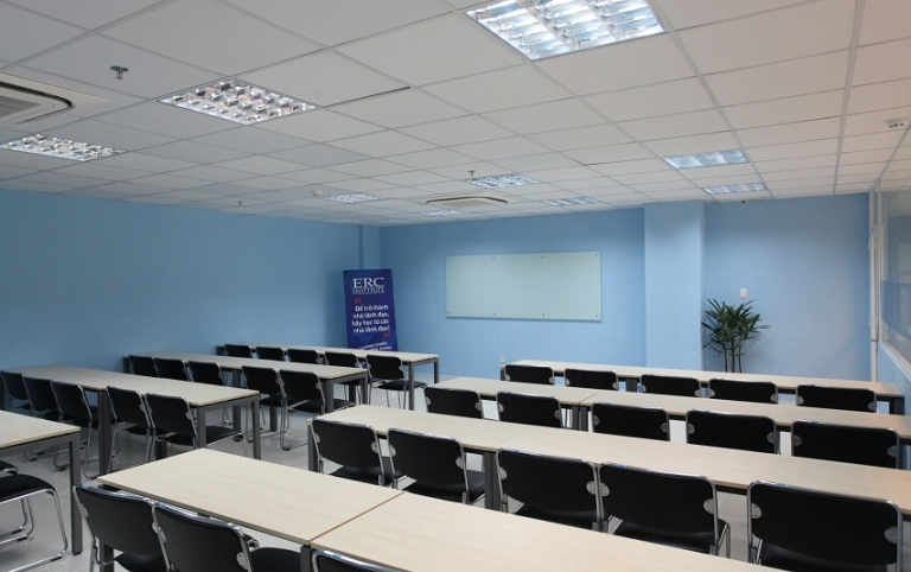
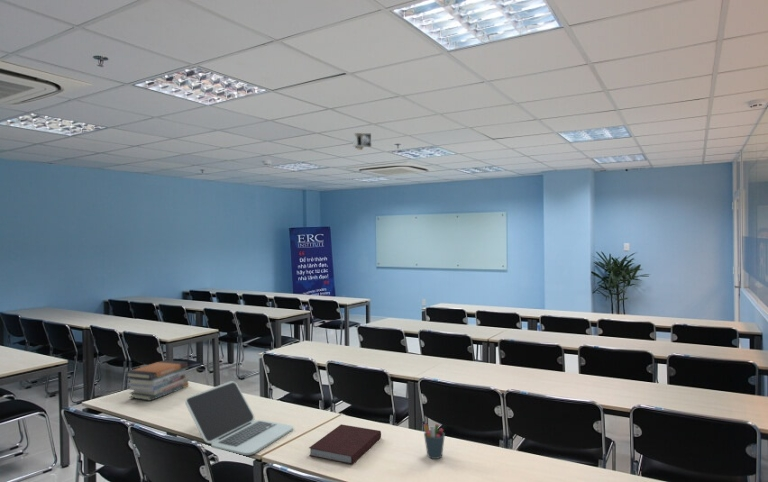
+ projector (361, 141)
+ book stack (158, 379)
+ notebook (346, 442)
+ laptop (241, 414)
+ pen holder (434, 438)
